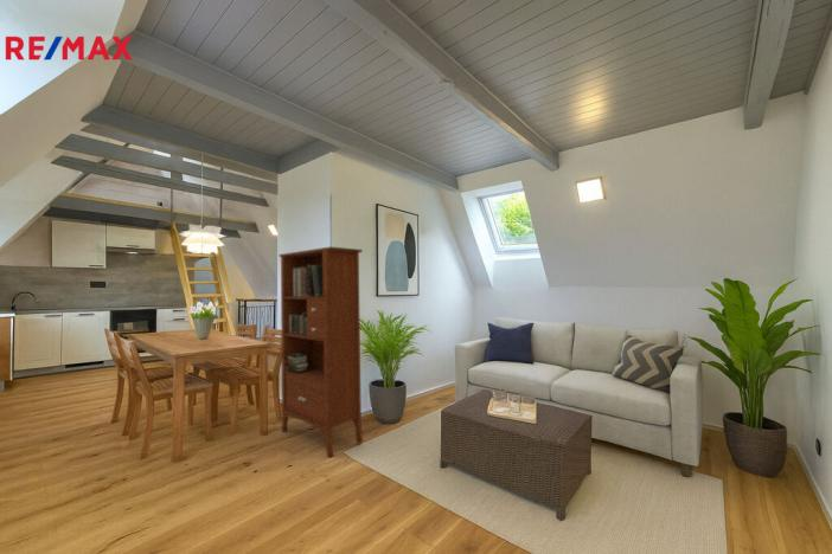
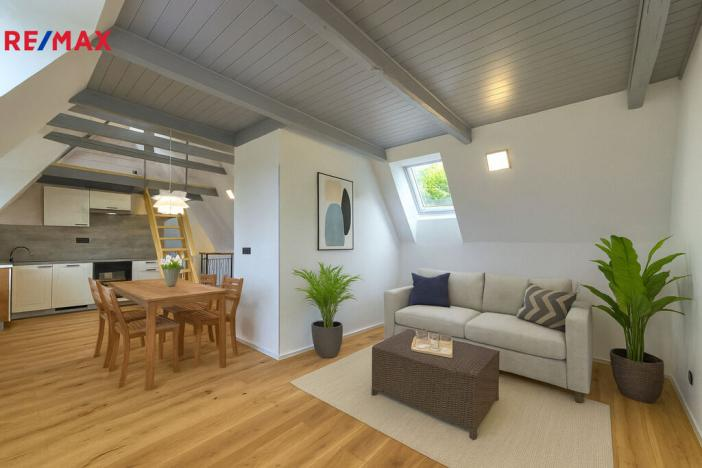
- bookcase (318, 343)
